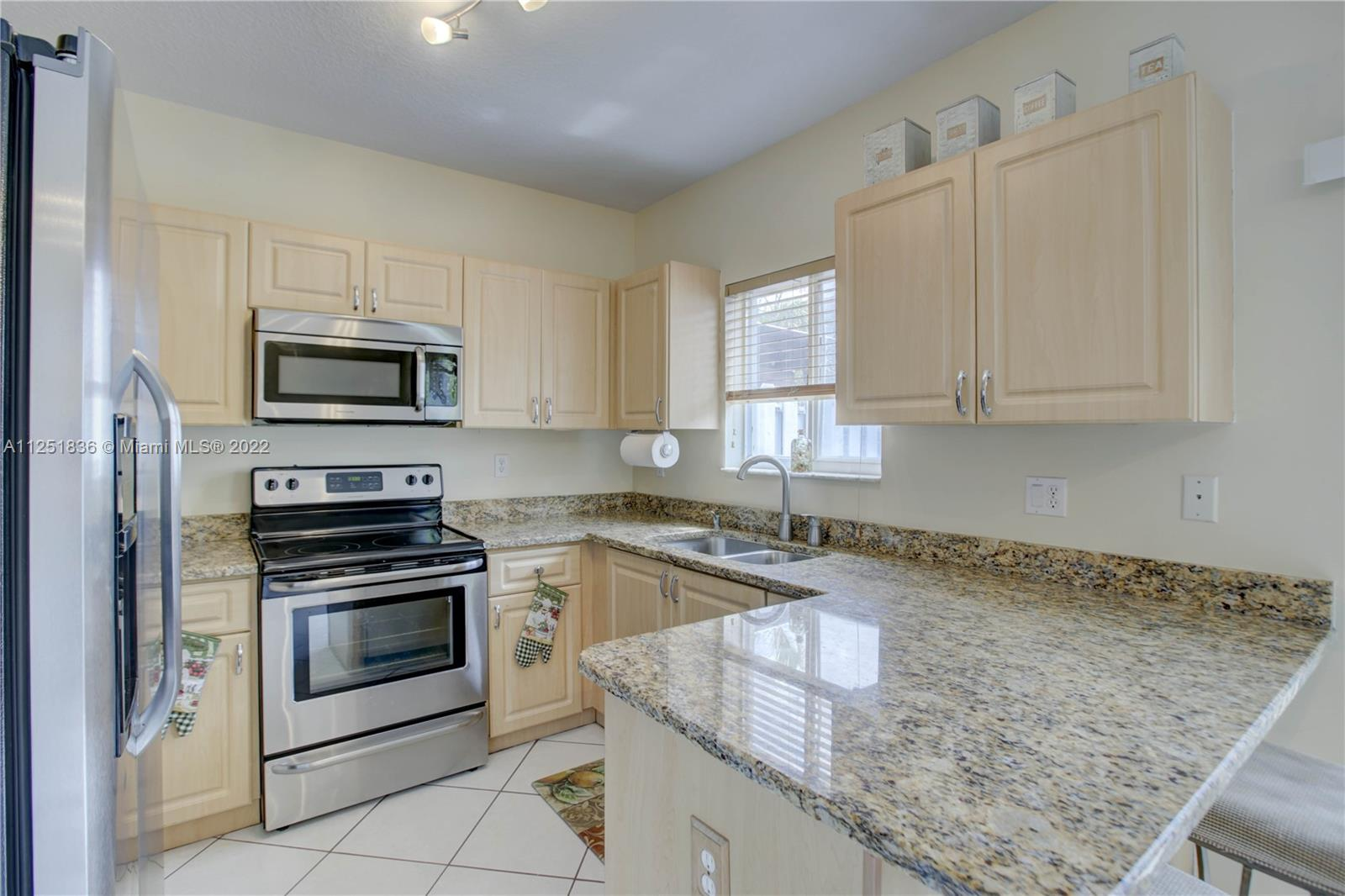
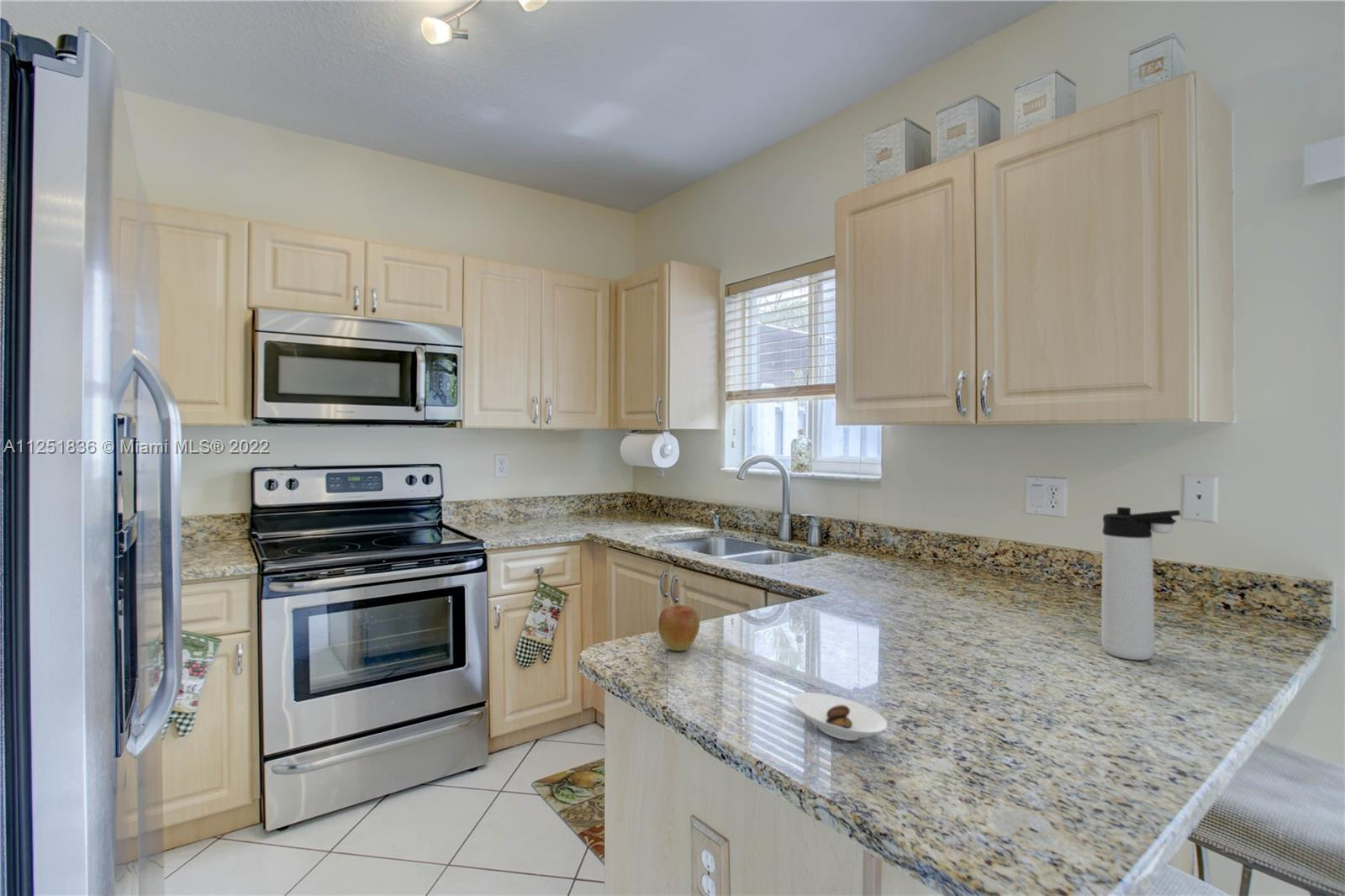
+ saucer (837, 718)
+ apple (679, 628)
+ thermos bottle (1139, 582)
